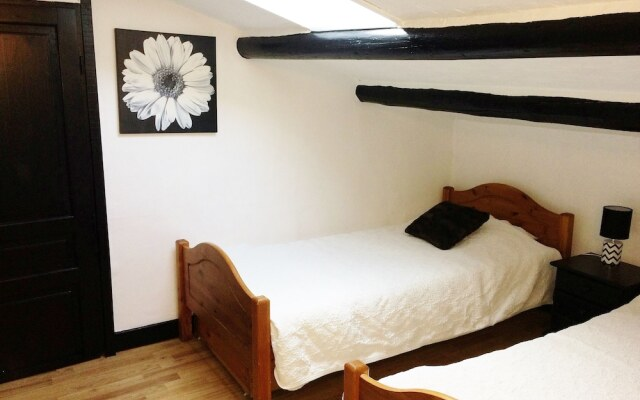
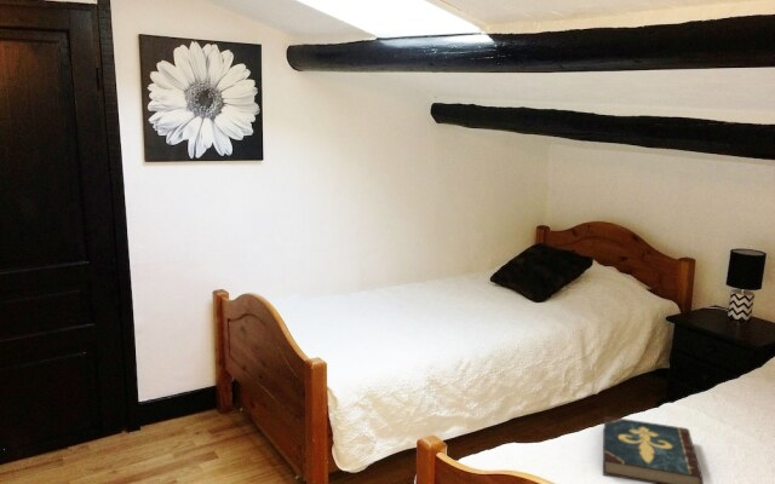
+ book (648, 450)
